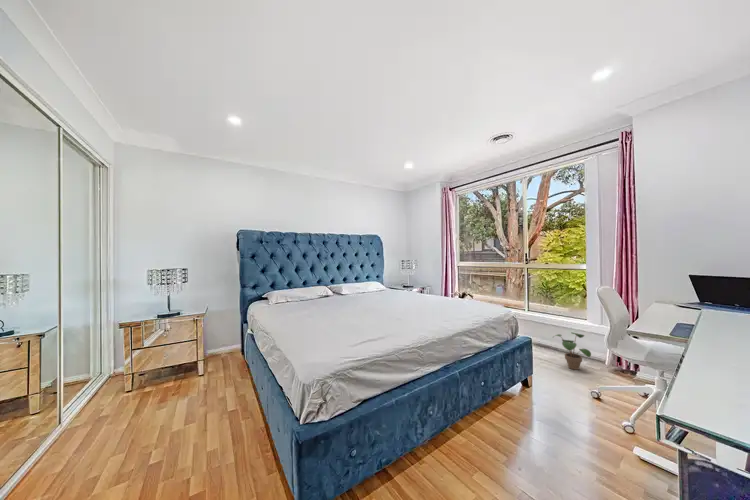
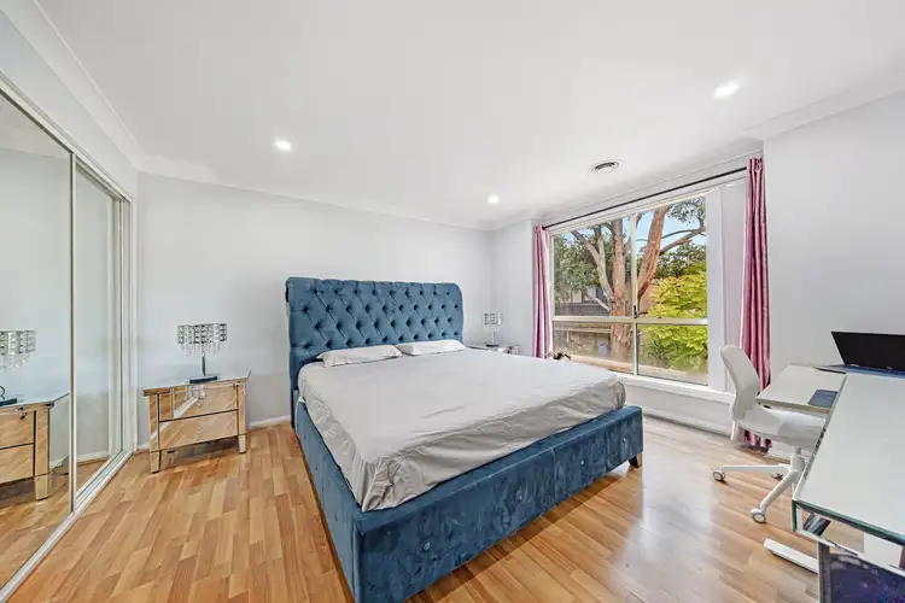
- potted plant (573, 351)
